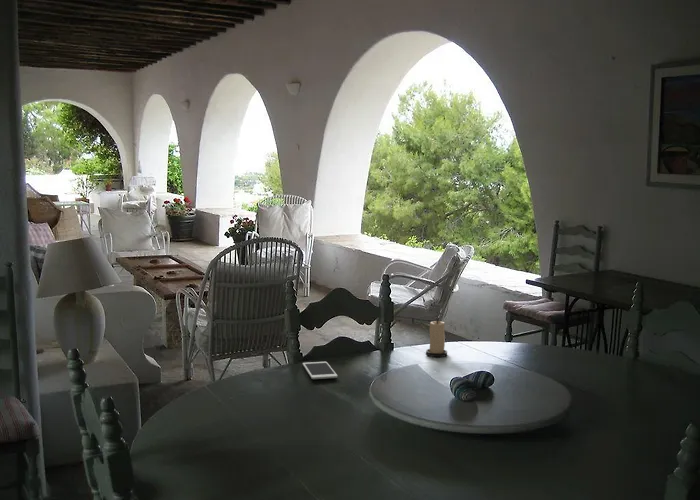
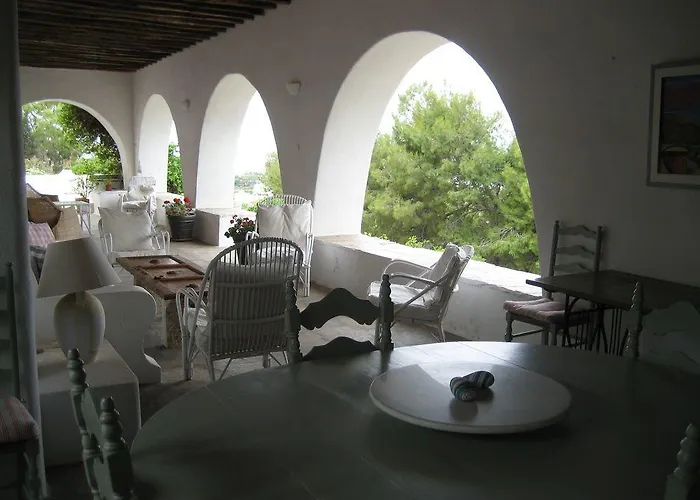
- cell phone (319, 370)
- candle (437, 336)
